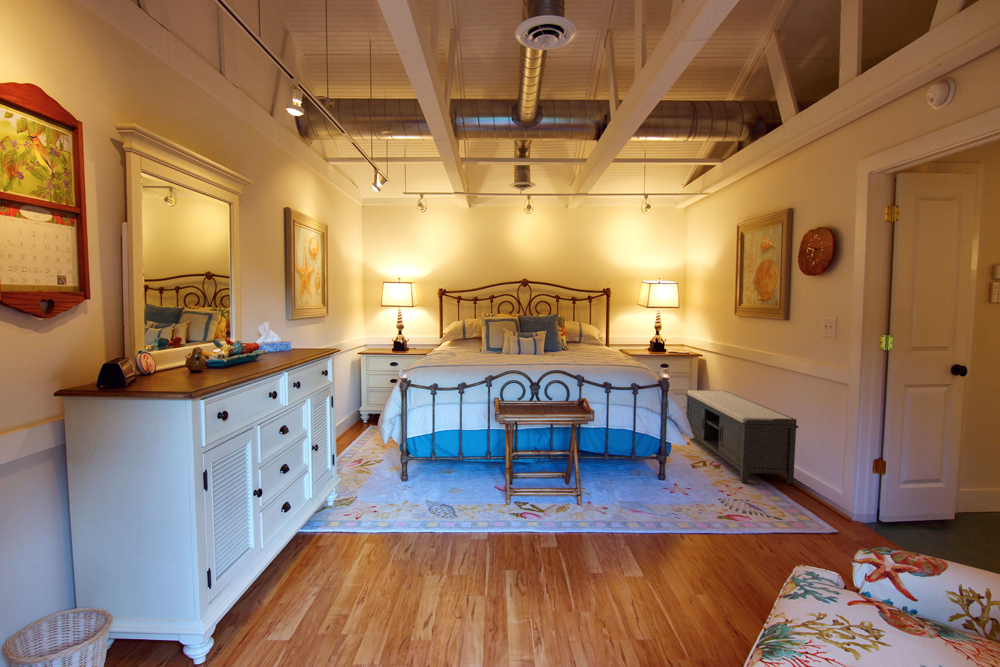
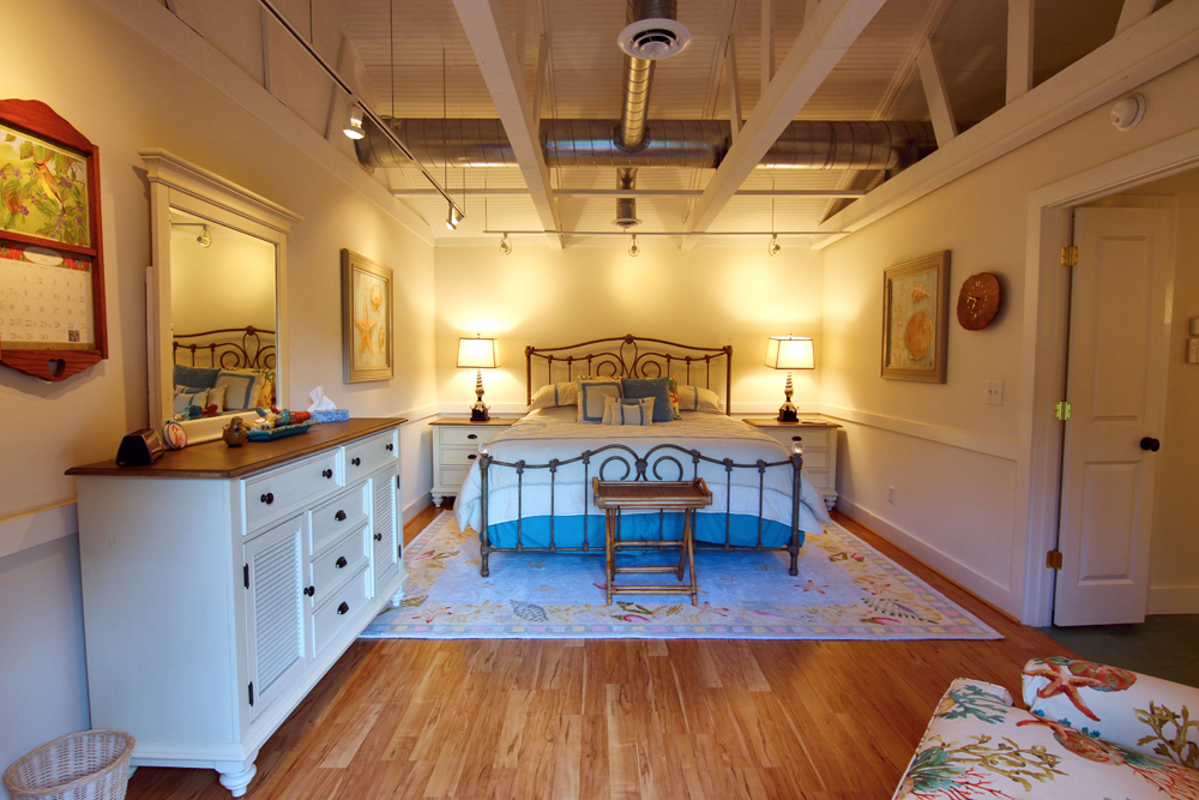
- bench (732, 429)
